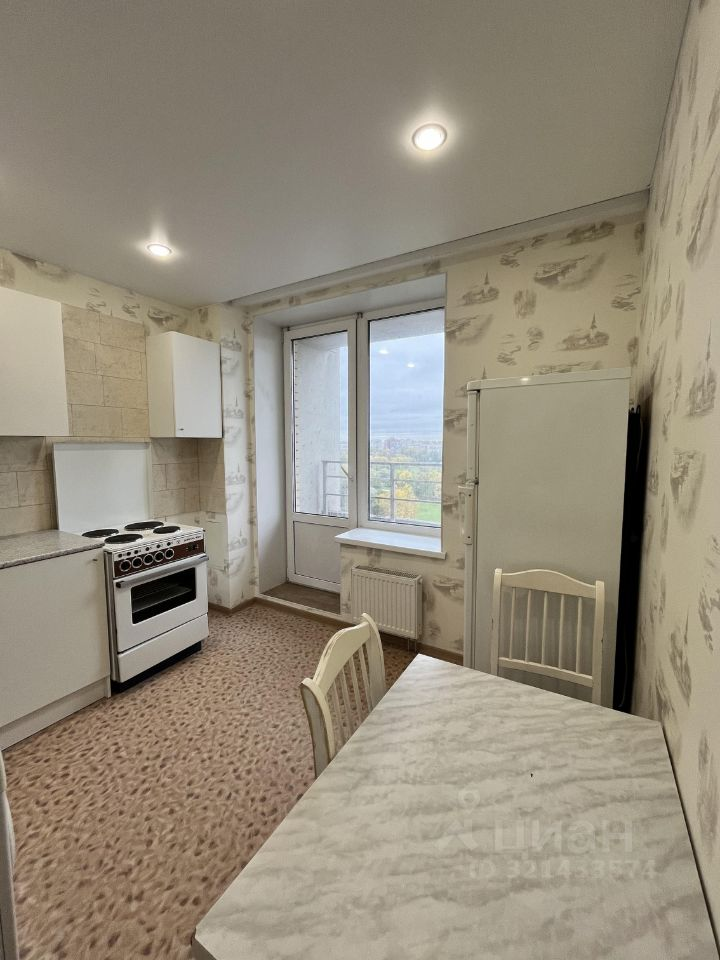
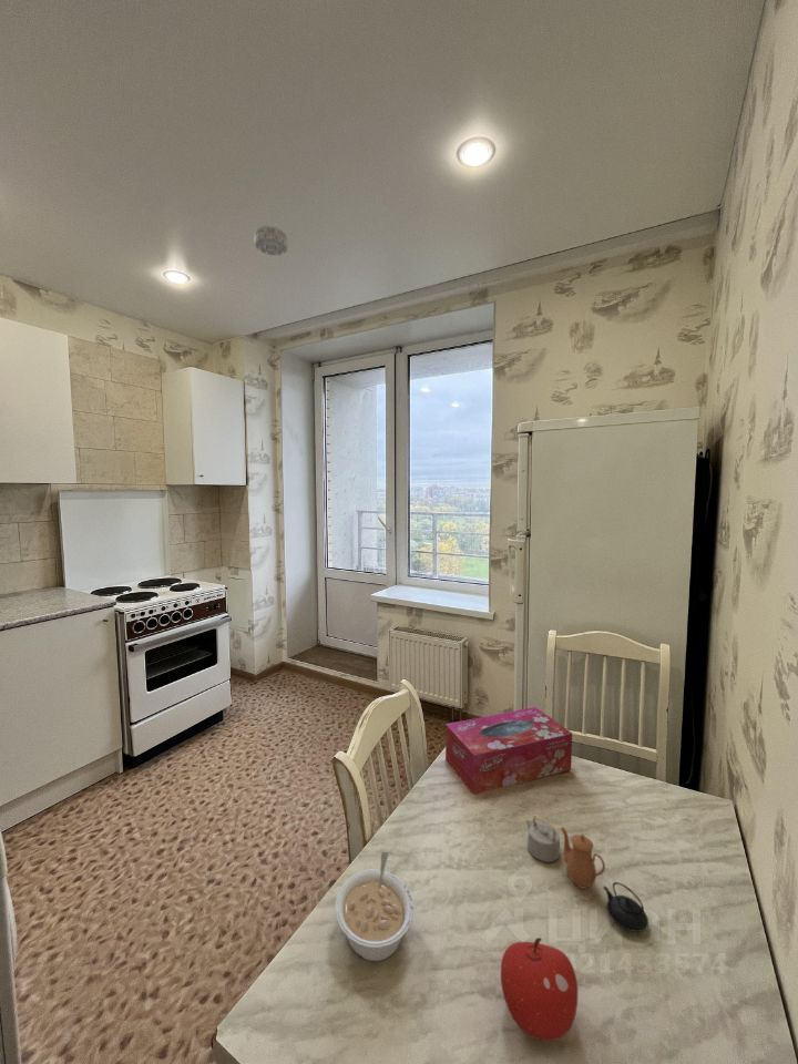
+ teapot (579, 856)
+ smoke detector (270, 239)
+ fruit (539, 983)
+ legume (372, 912)
+ tissue box (507, 746)
